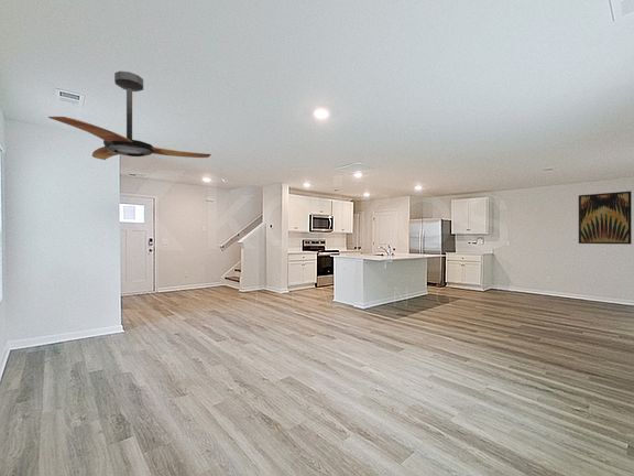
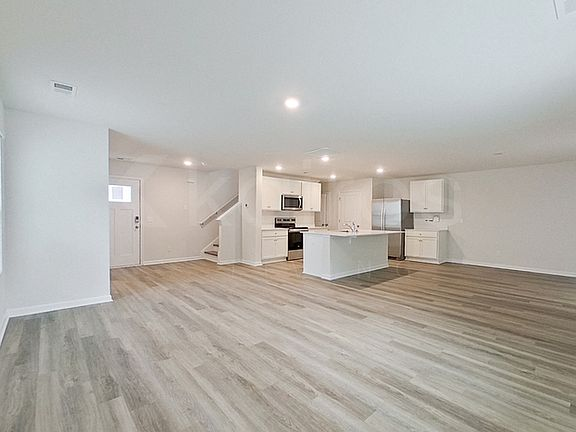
- ceiling fan (131, 119)
- wall art (603, 218)
